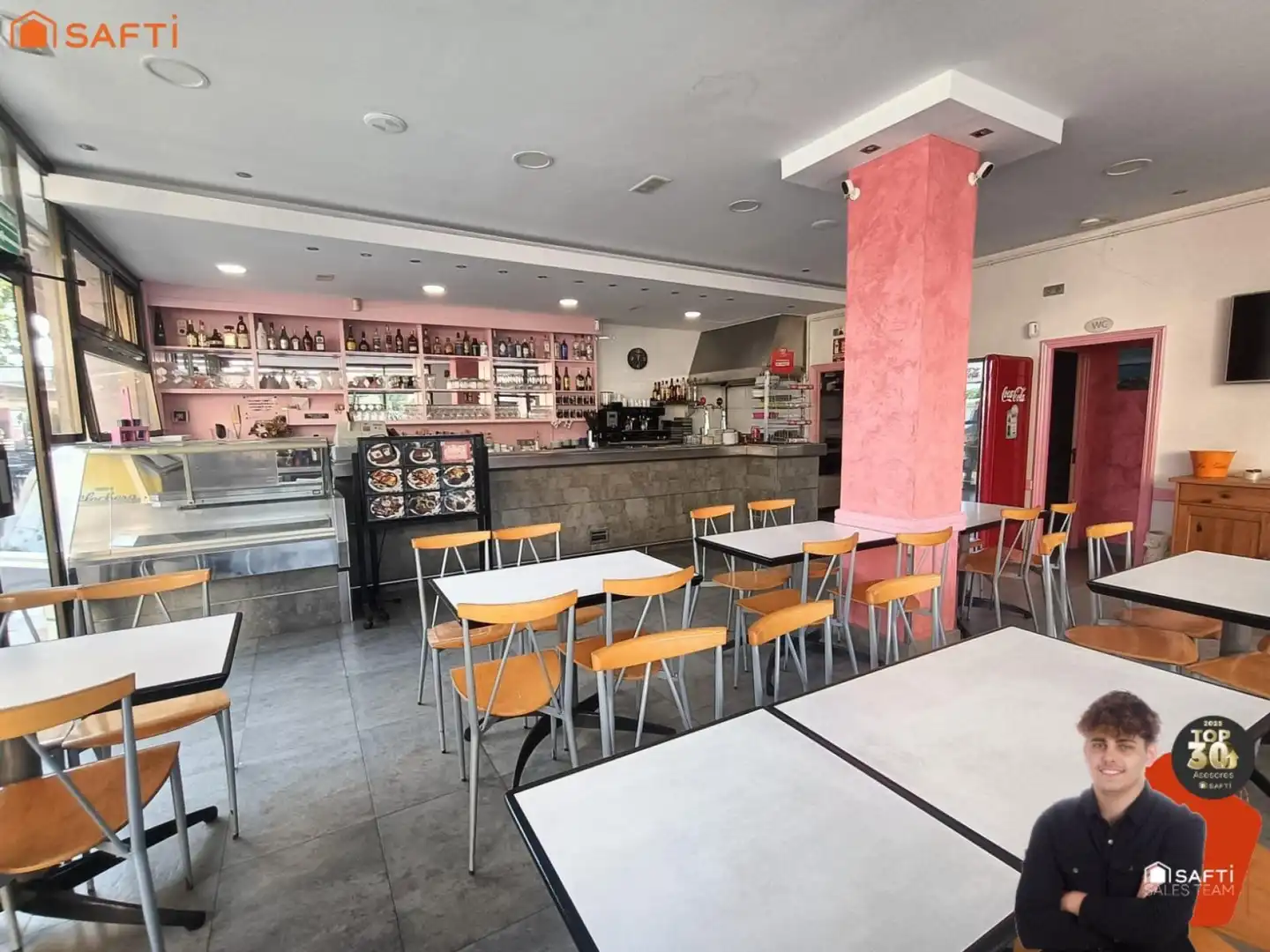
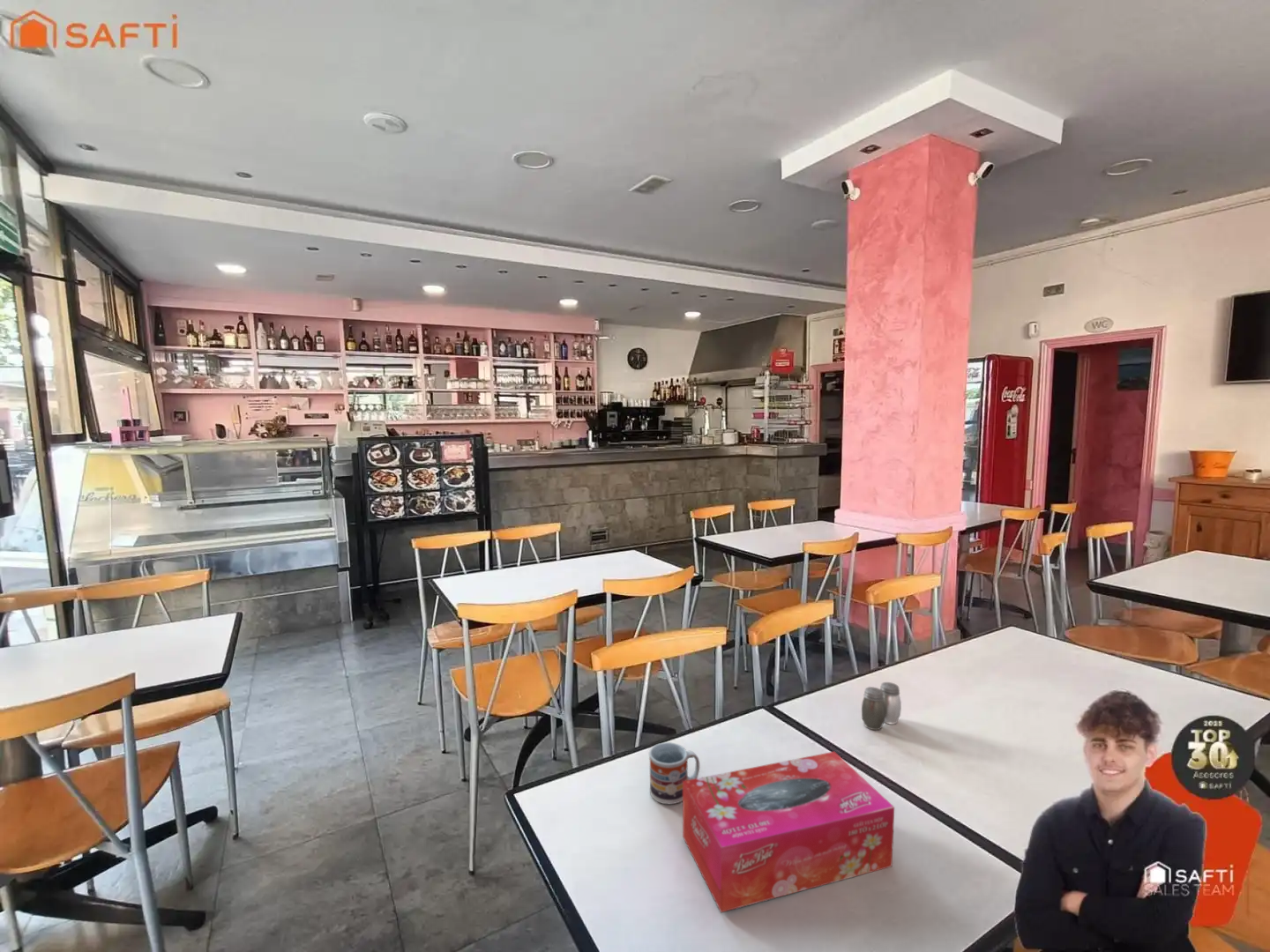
+ cup (675, 770)
+ salt and pepper shaker (881, 704)
+ tissue box (784, 822)
